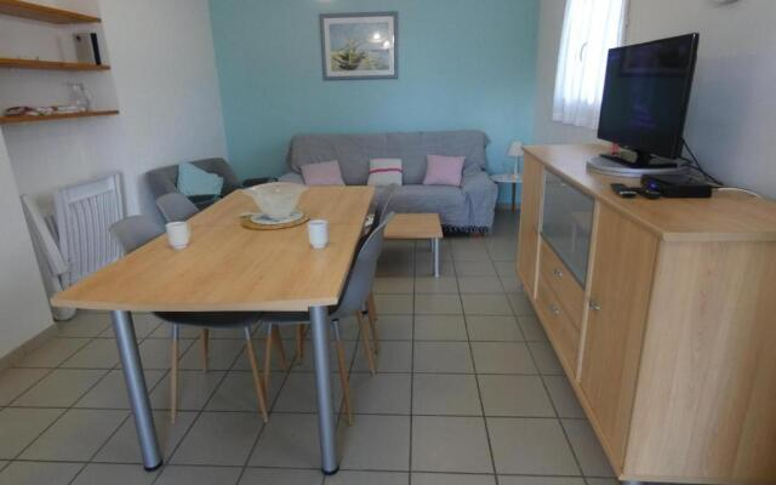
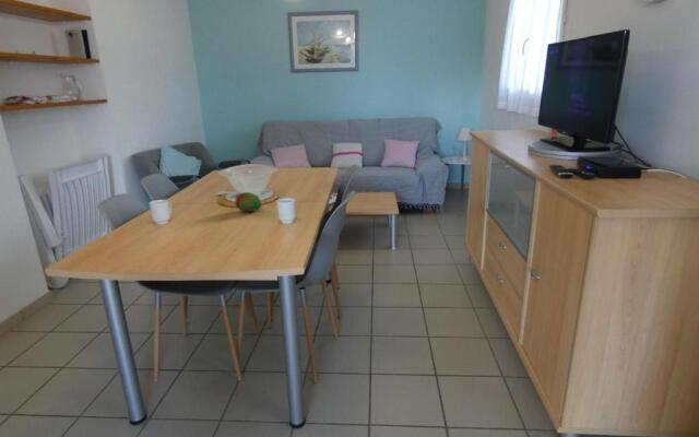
+ fruit (248, 201)
